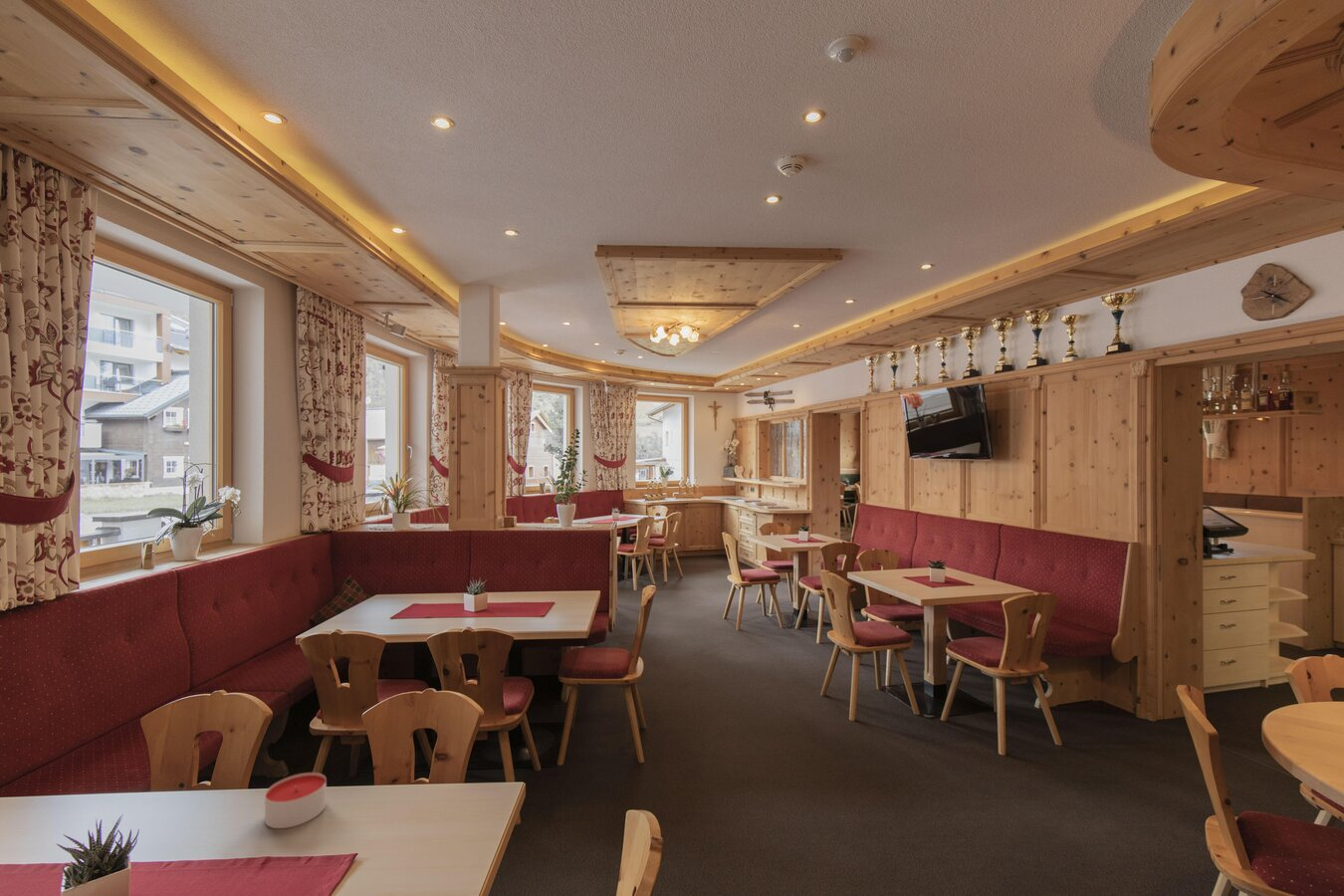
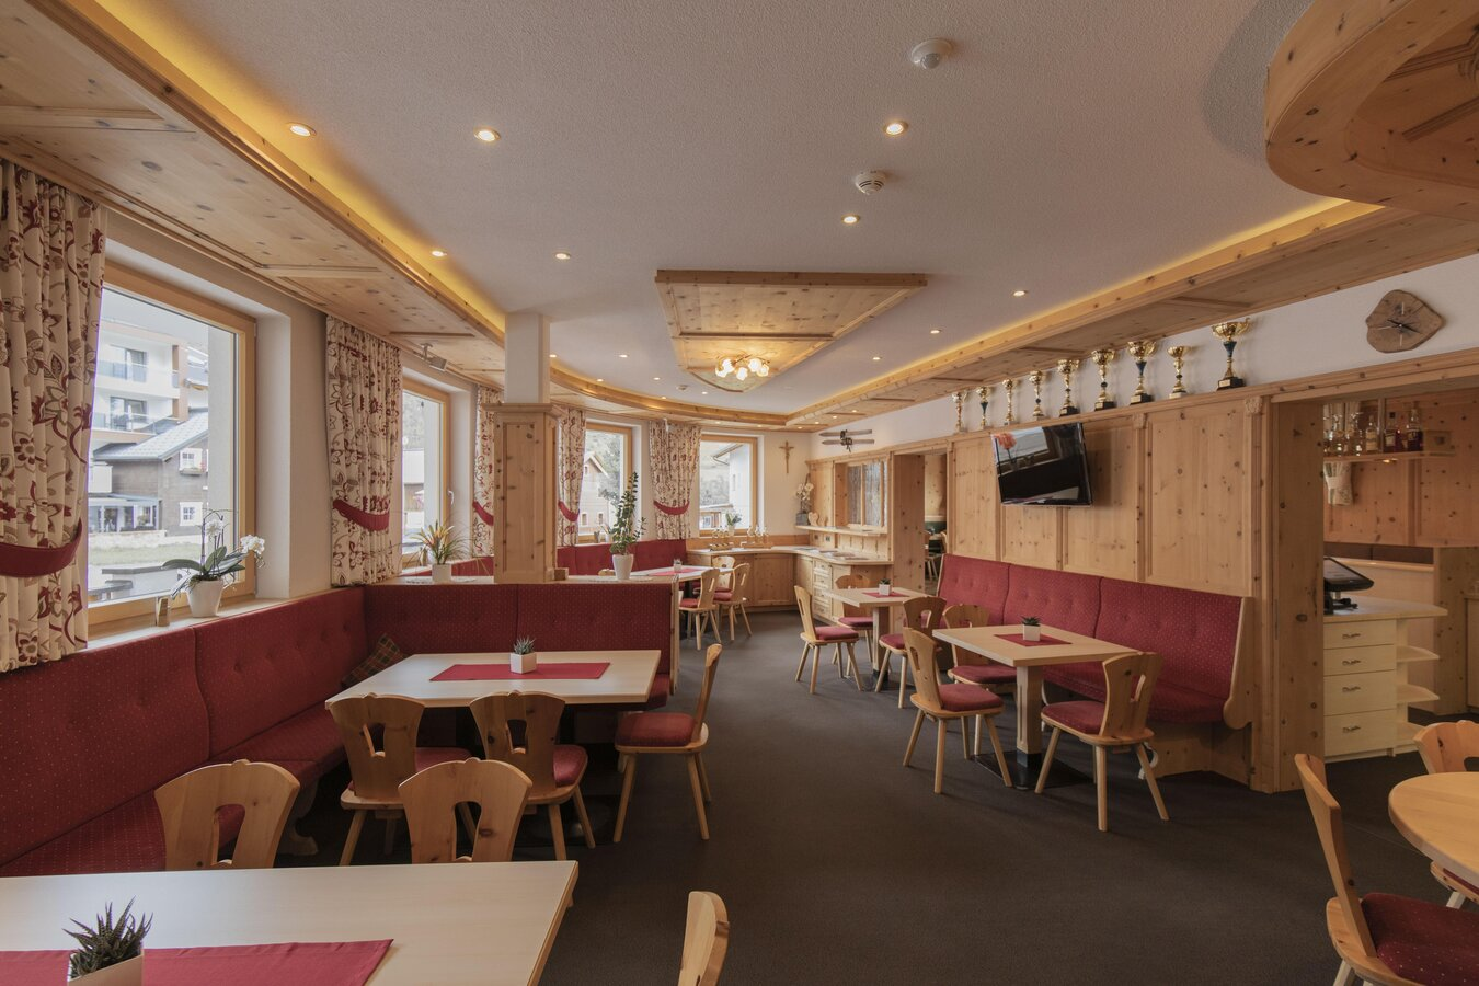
- candle (296, 798)
